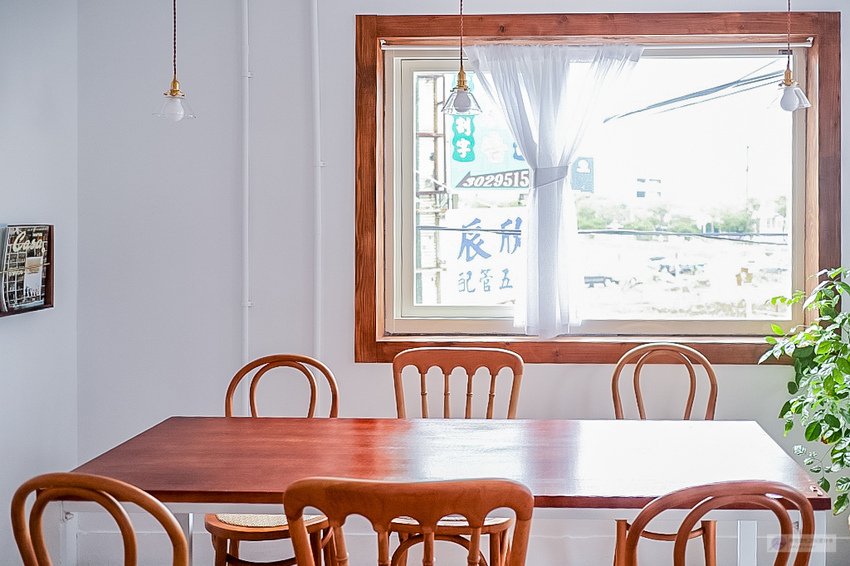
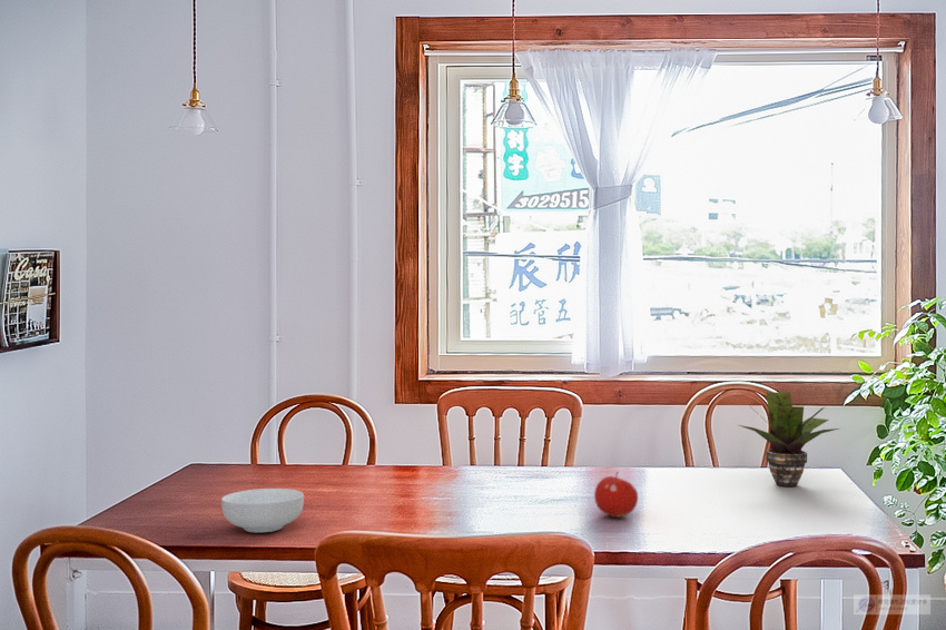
+ cereal bowl (263, 511)
+ fruit (615, 493)
+ potted plant (784, 440)
